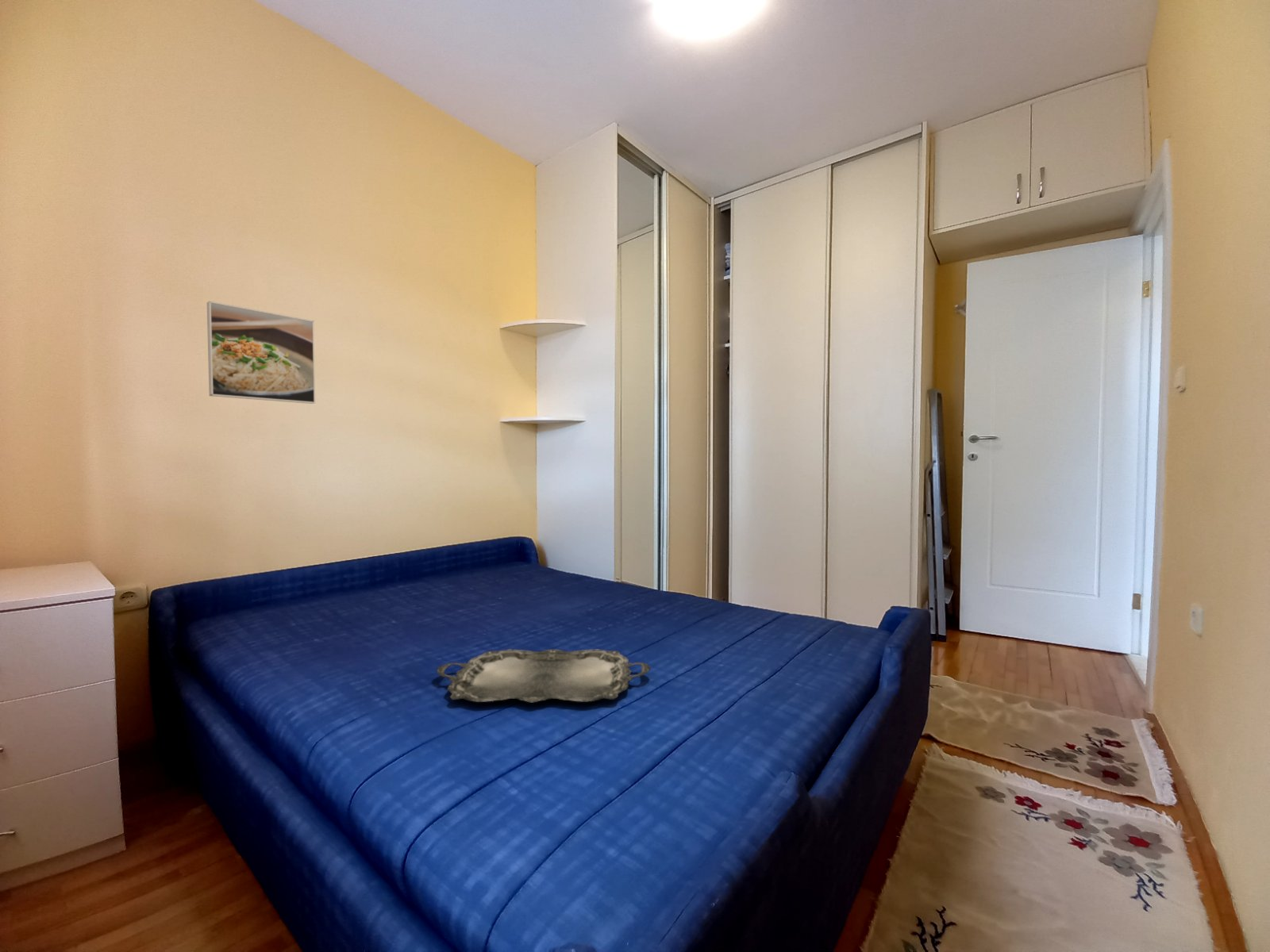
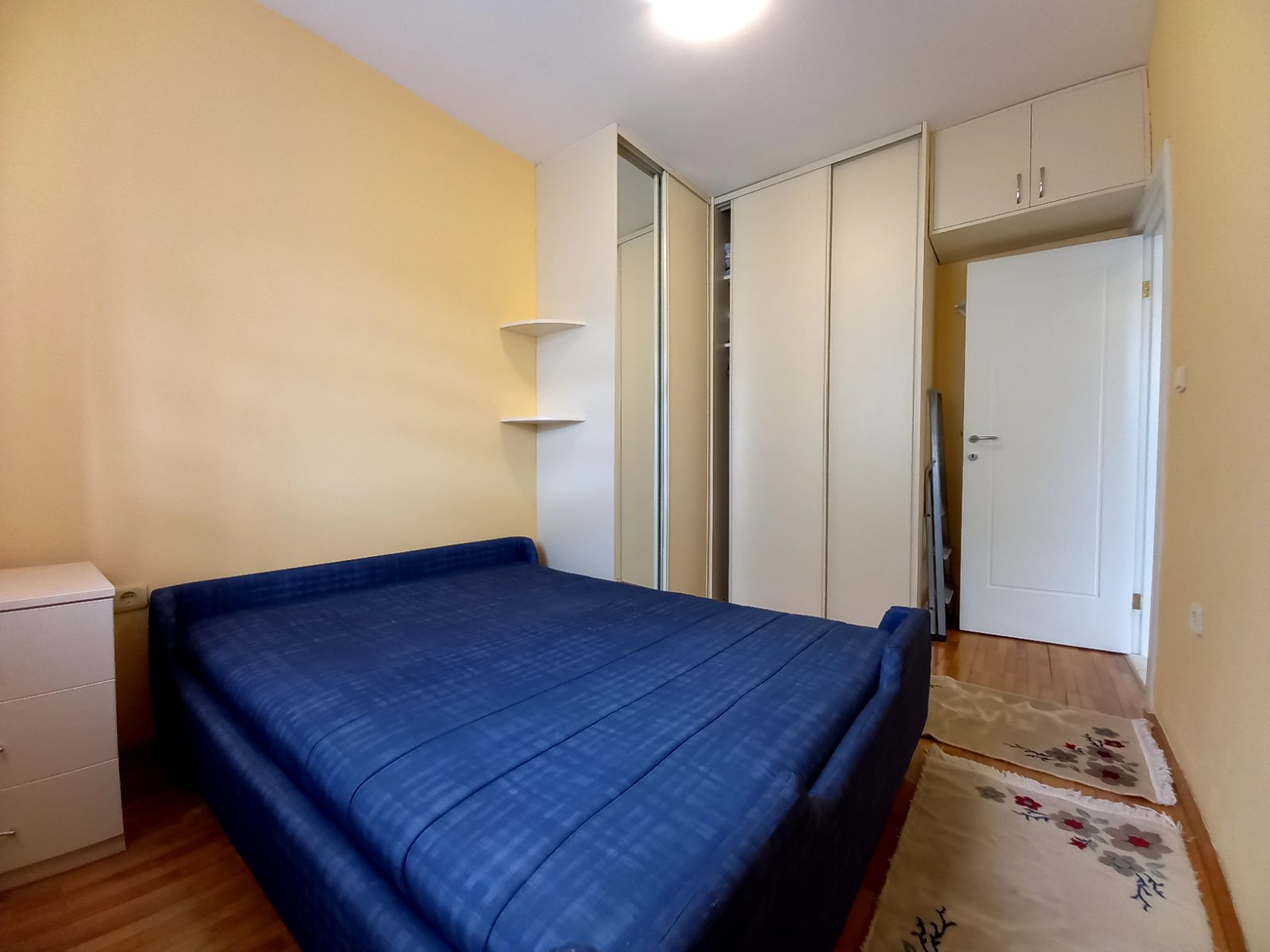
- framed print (264, 355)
- serving tray (544, 673)
